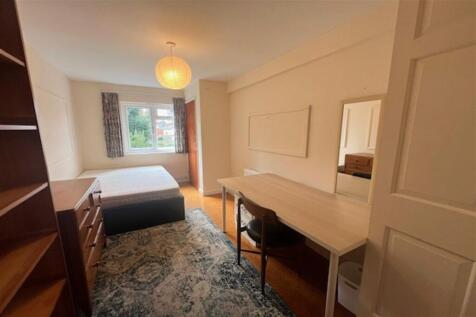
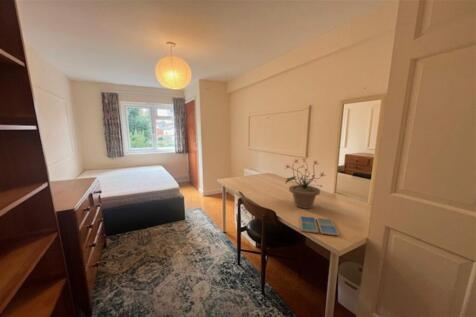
+ potted plant (303, 182)
+ drink coaster (318, 224)
